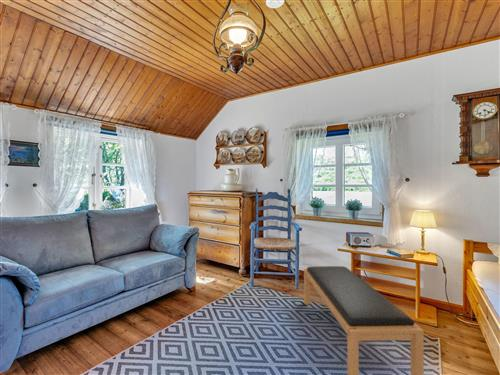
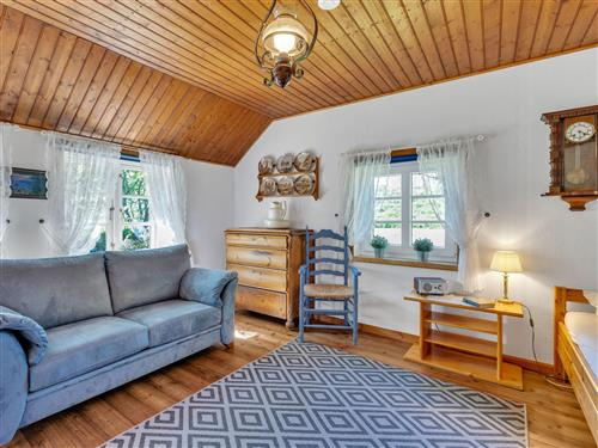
- bench (347, 310)
